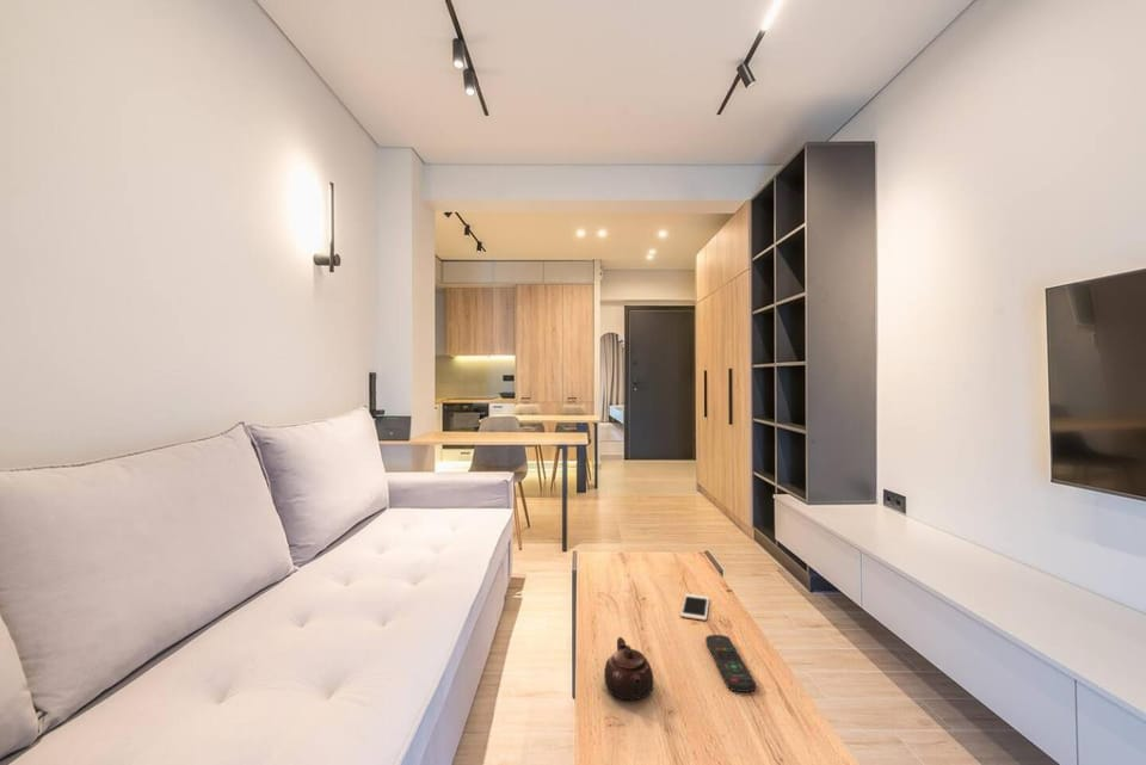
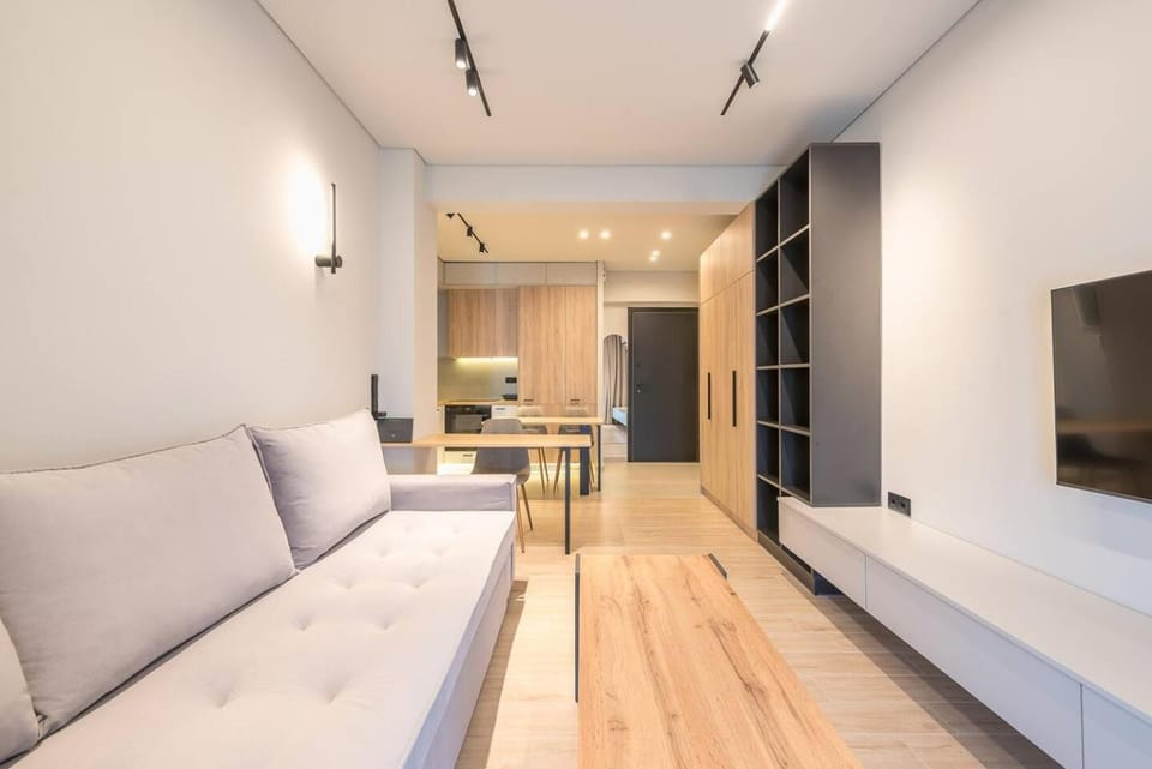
- cell phone (695, 606)
- remote control (728, 660)
- teapot (628, 665)
